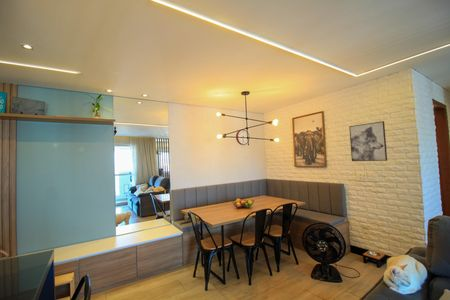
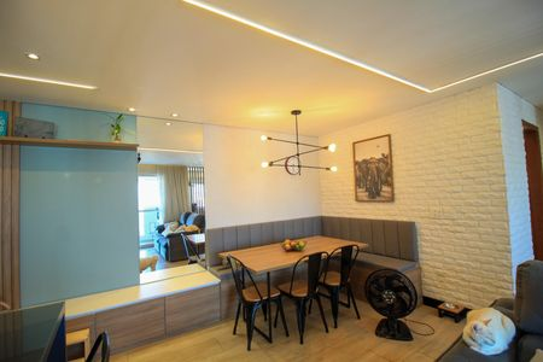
- wall art (367, 142)
